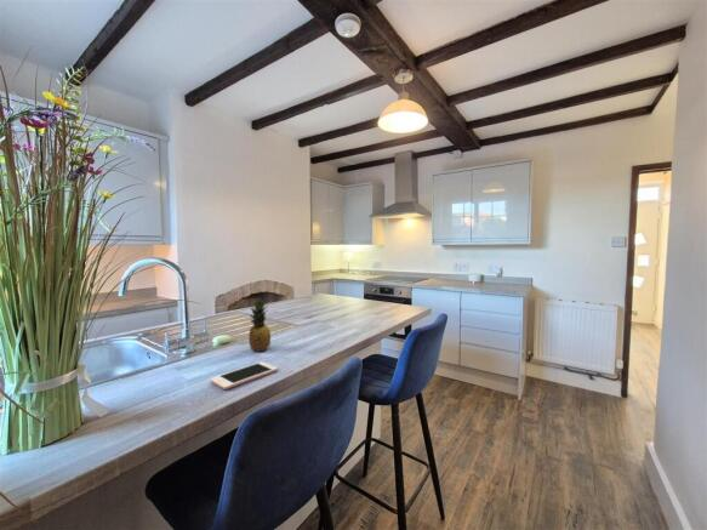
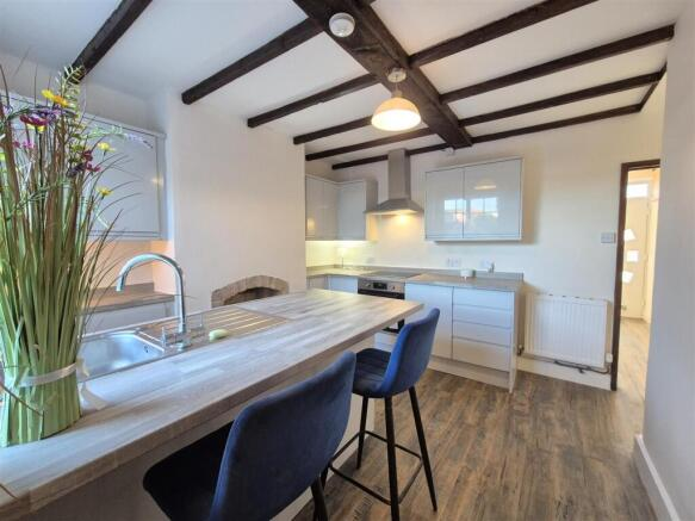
- cell phone (245, 374)
- fruit (260, 323)
